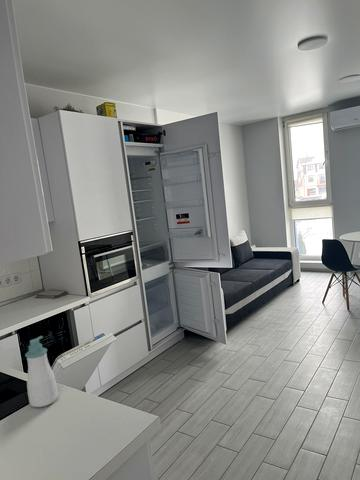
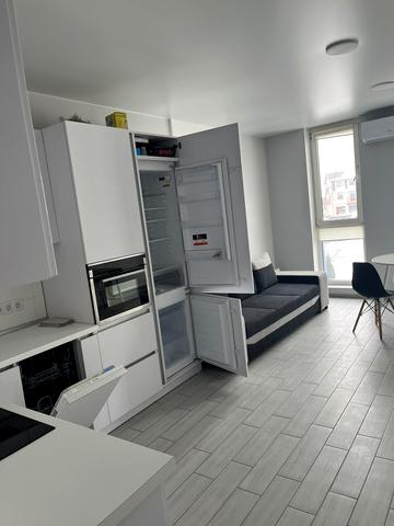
- soap bottle (39, 370)
